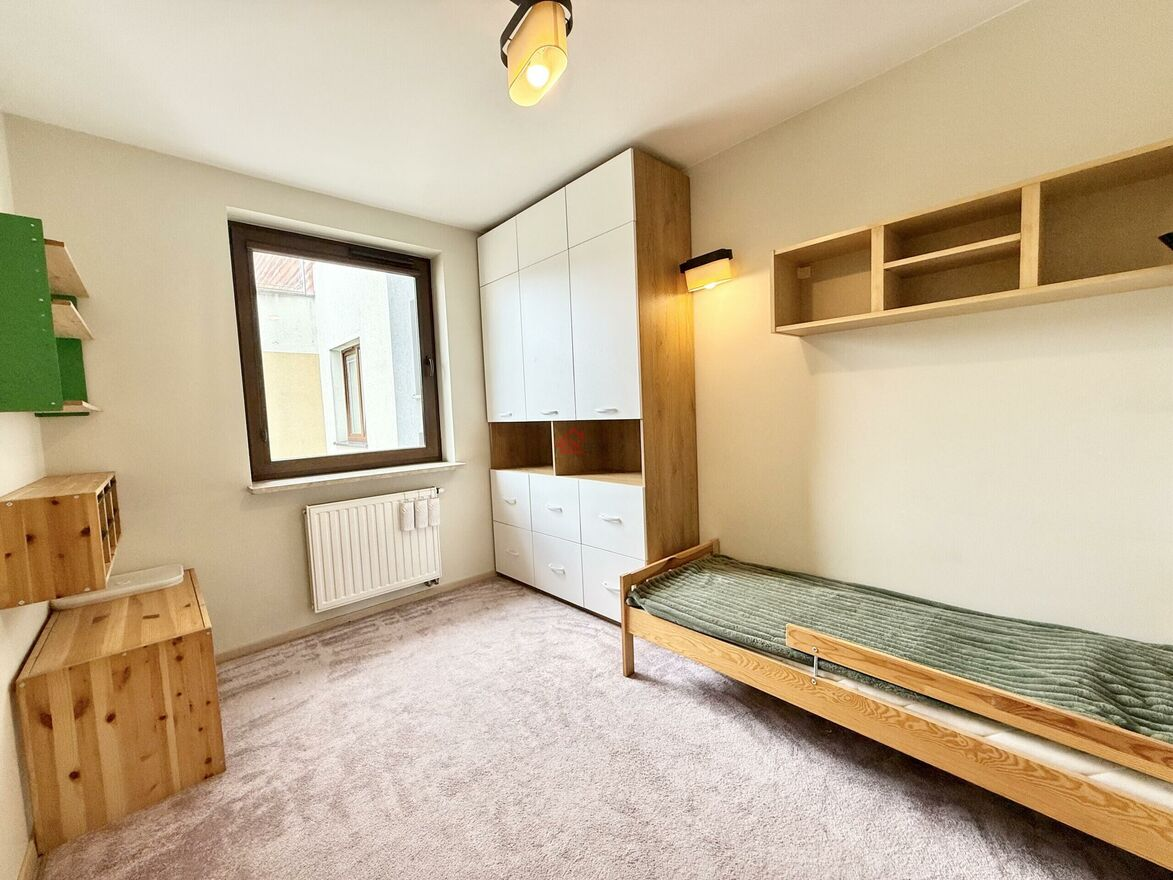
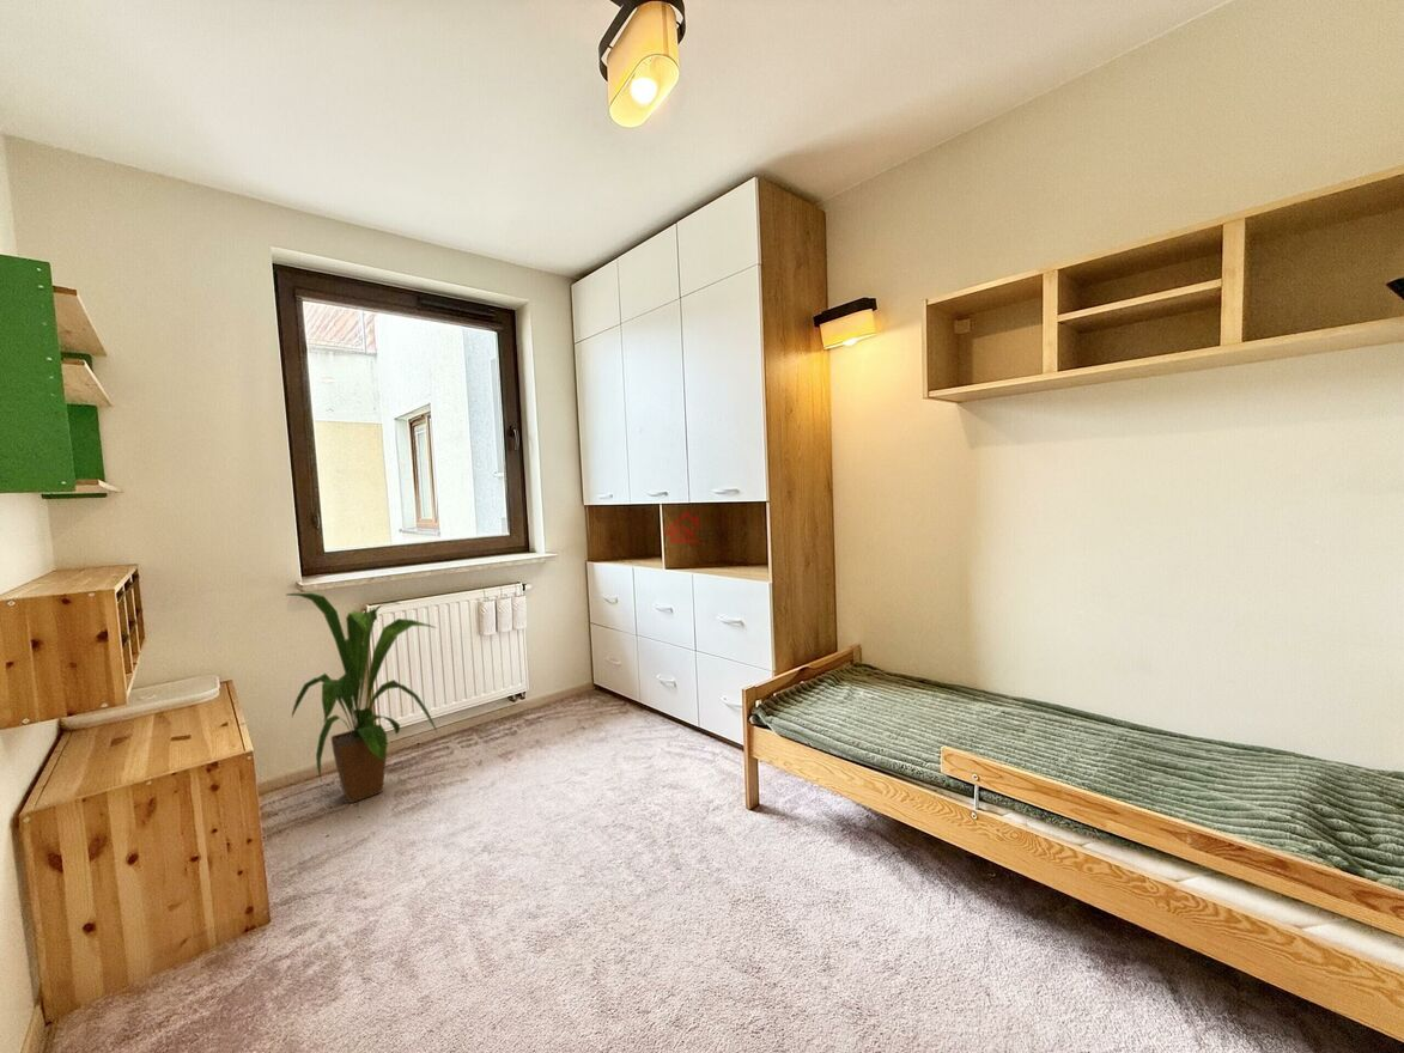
+ house plant (373, 682)
